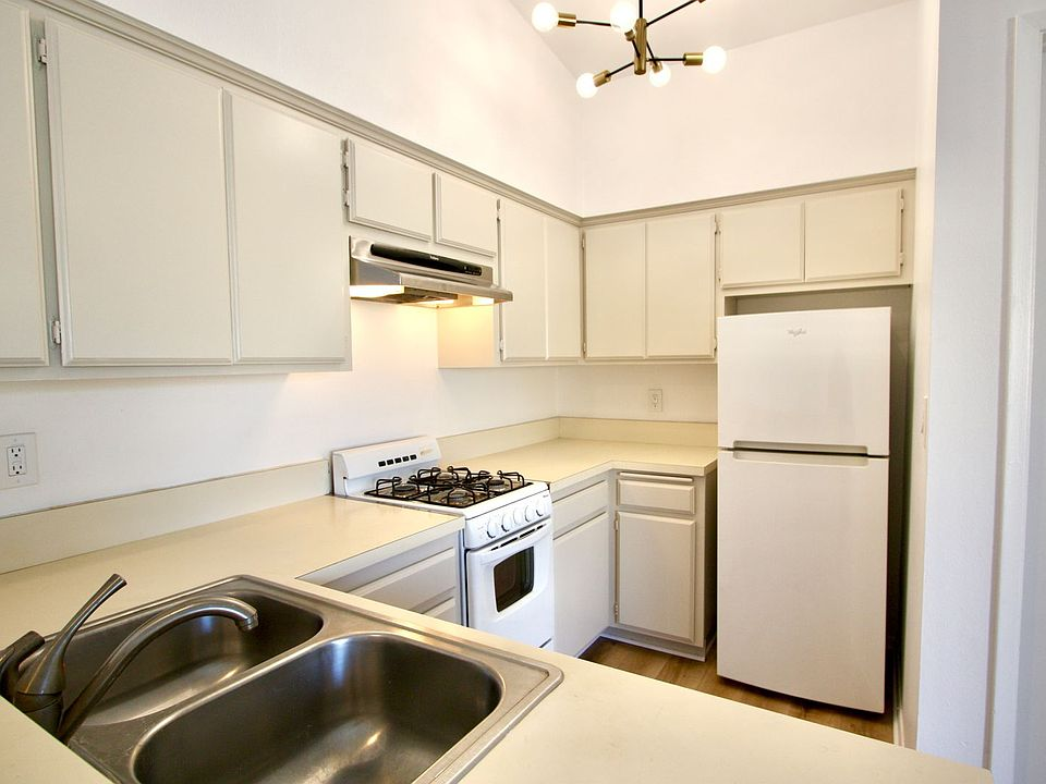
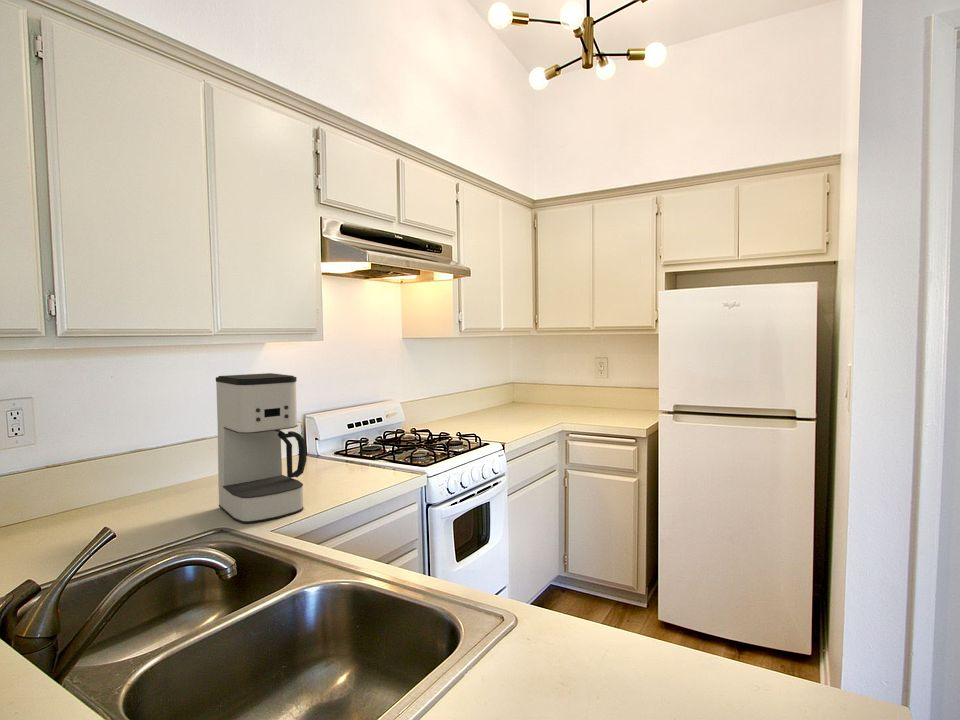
+ coffee maker (266, 442)
